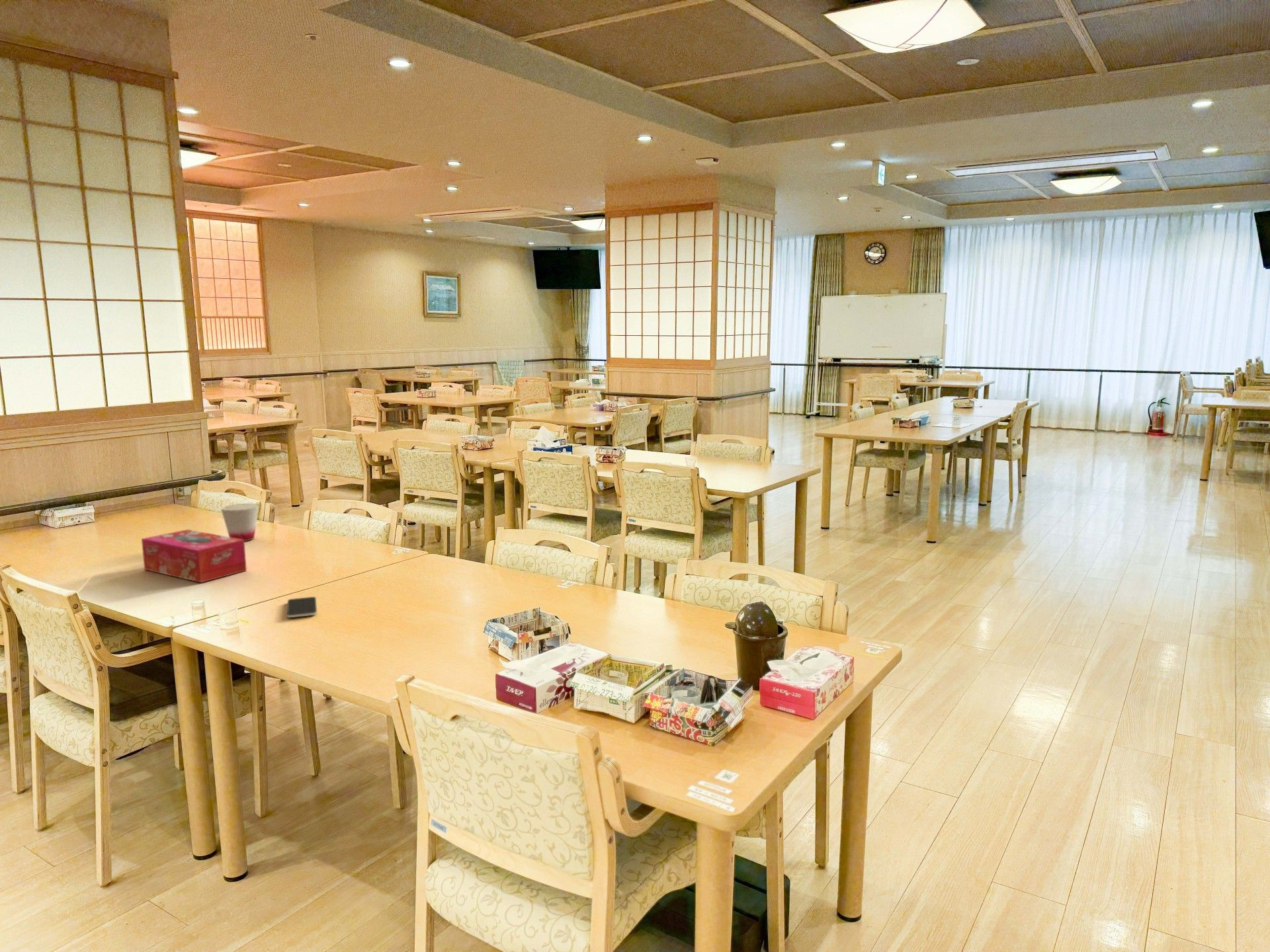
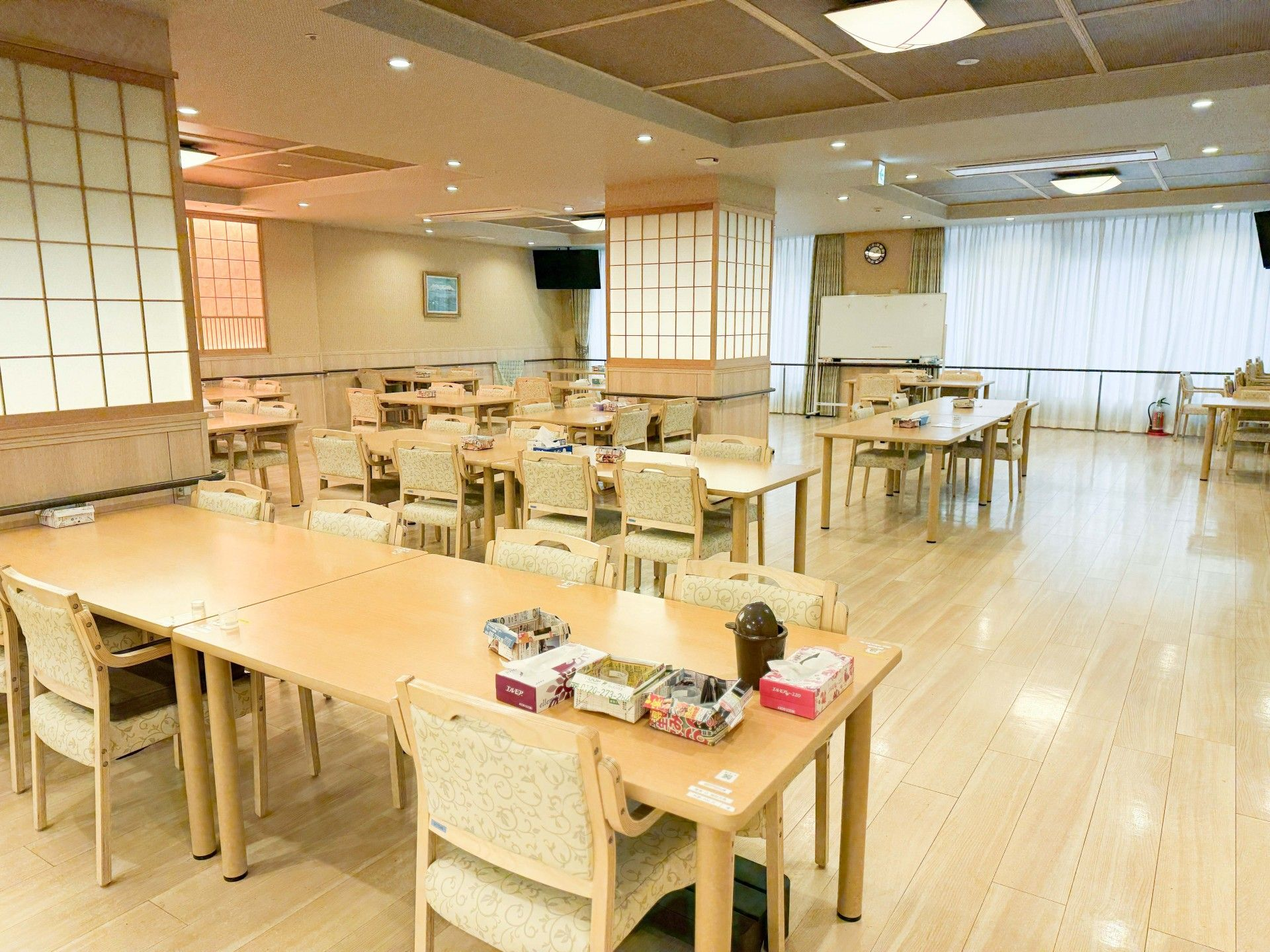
- smartphone (302, 607)
- tissue box (194, 555)
- cup (241, 523)
